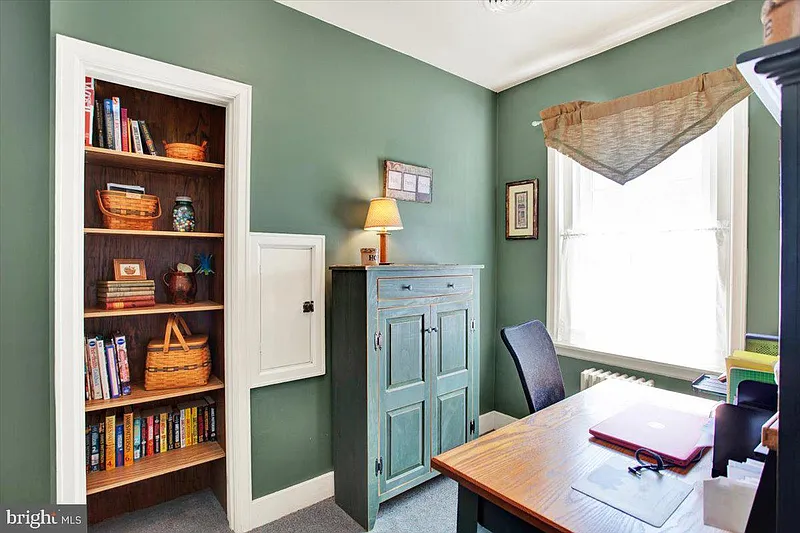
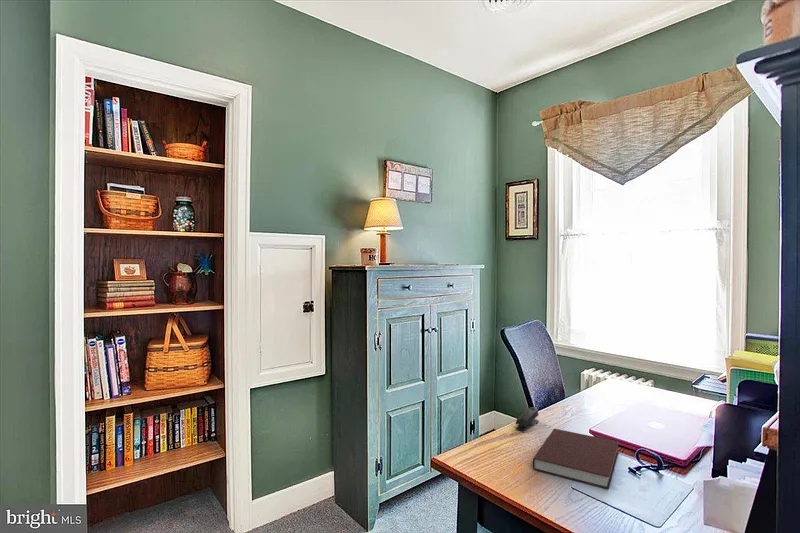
+ stapler (527, 418)
+ notebook (577, 454)
